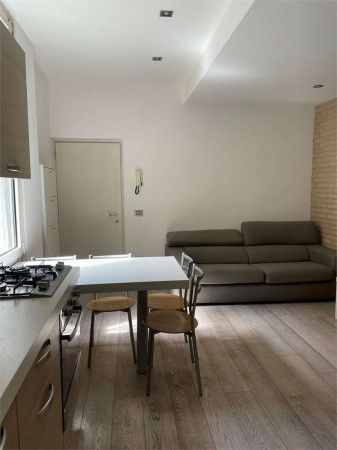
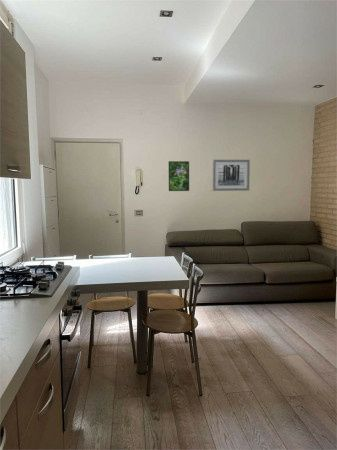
+ wall art (231, 175)
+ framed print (178, 176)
